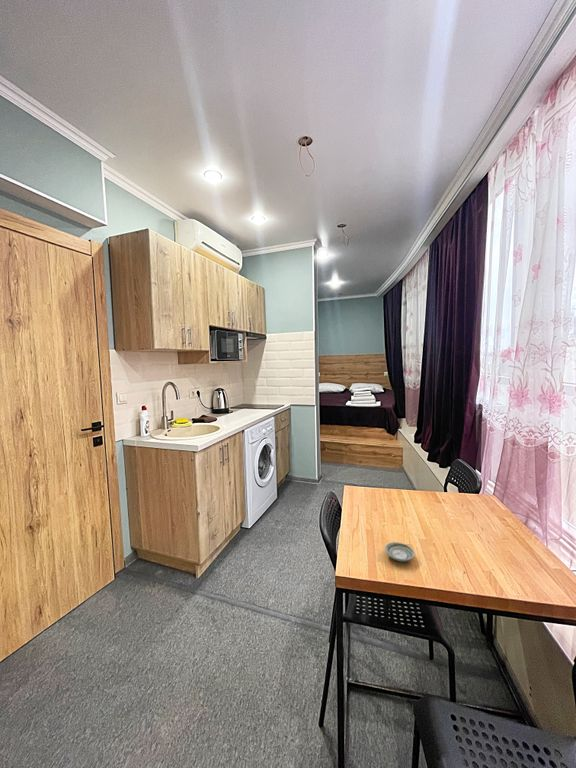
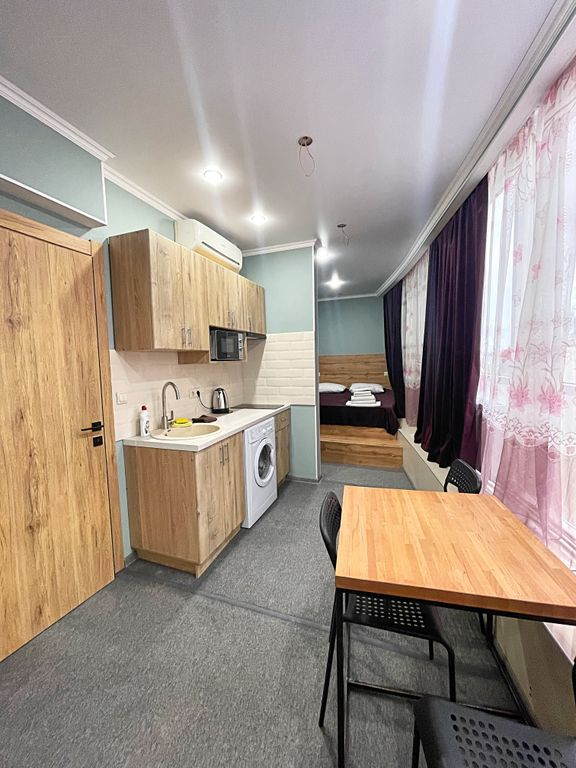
- saucer (399, 553)
